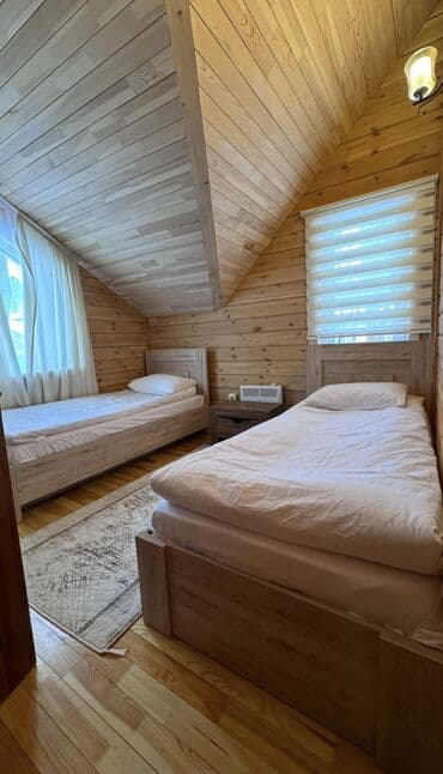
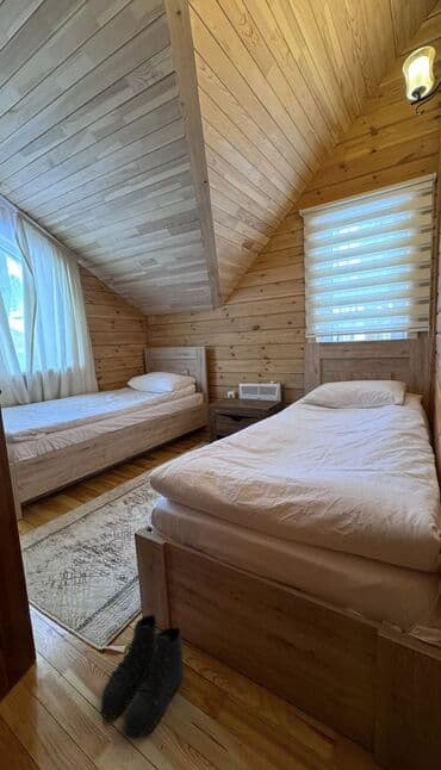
+ boots (143, 664)
